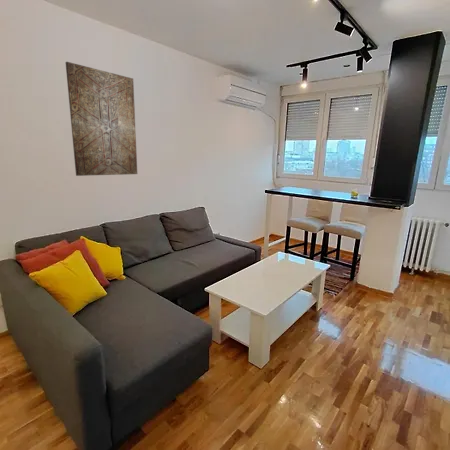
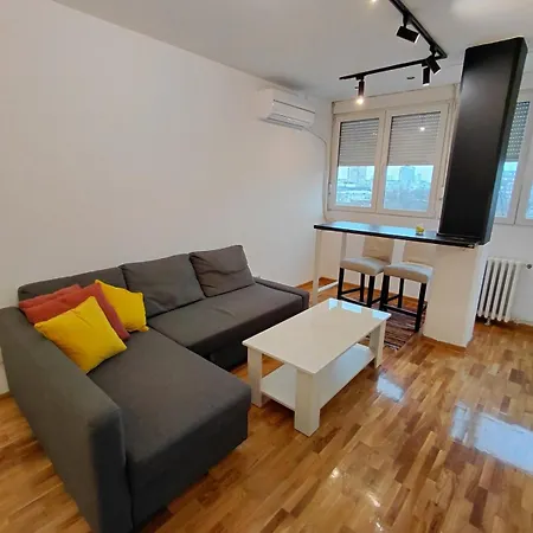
- wall art (105, 125)
